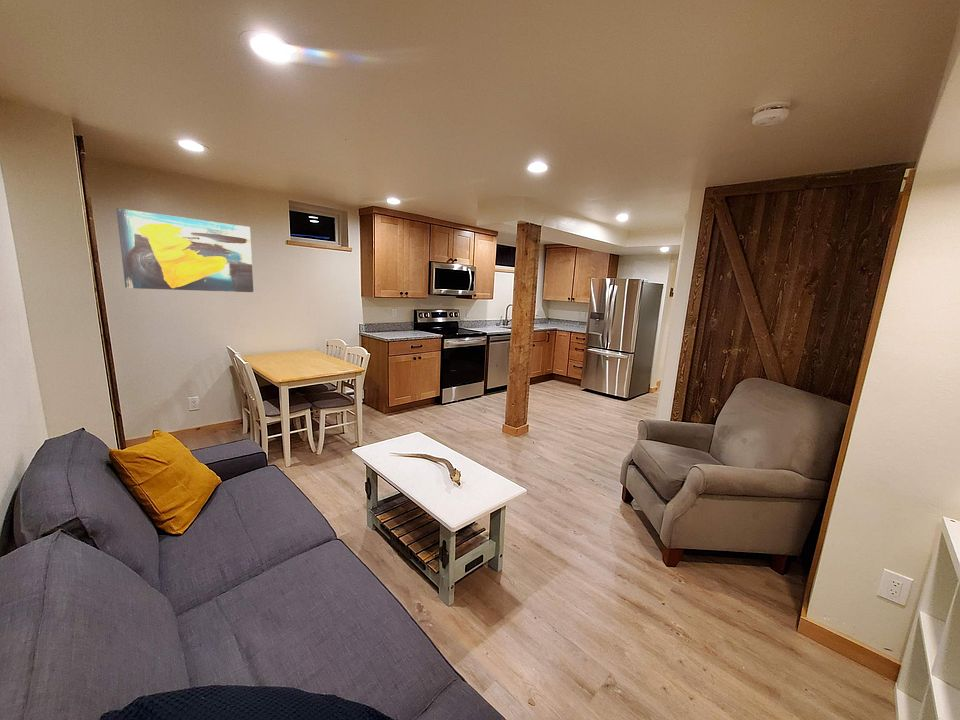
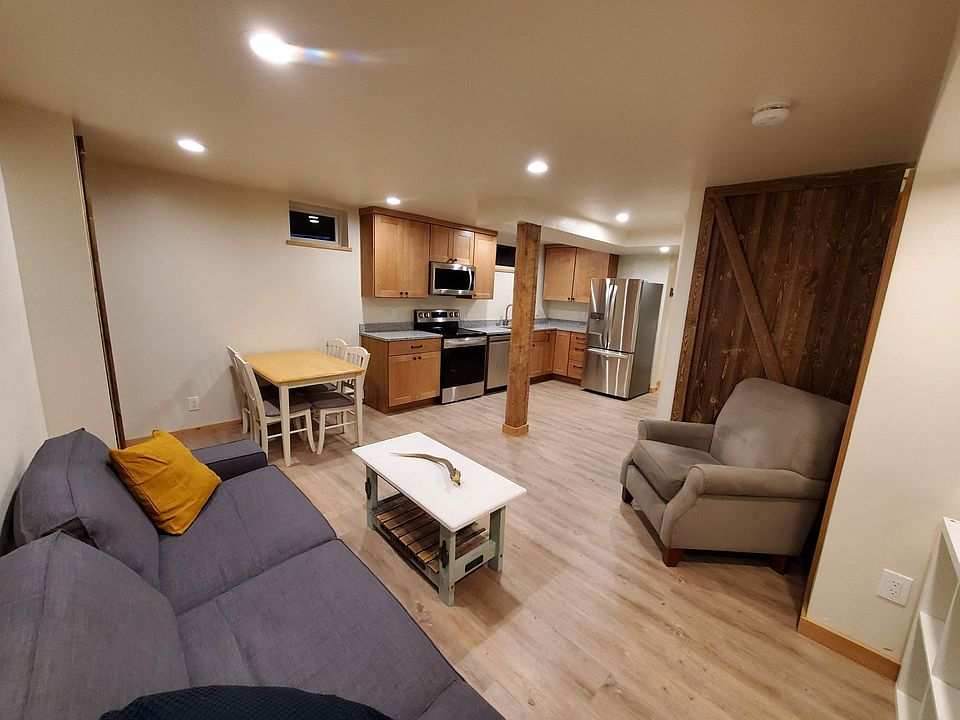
- wall art (192, 255)
